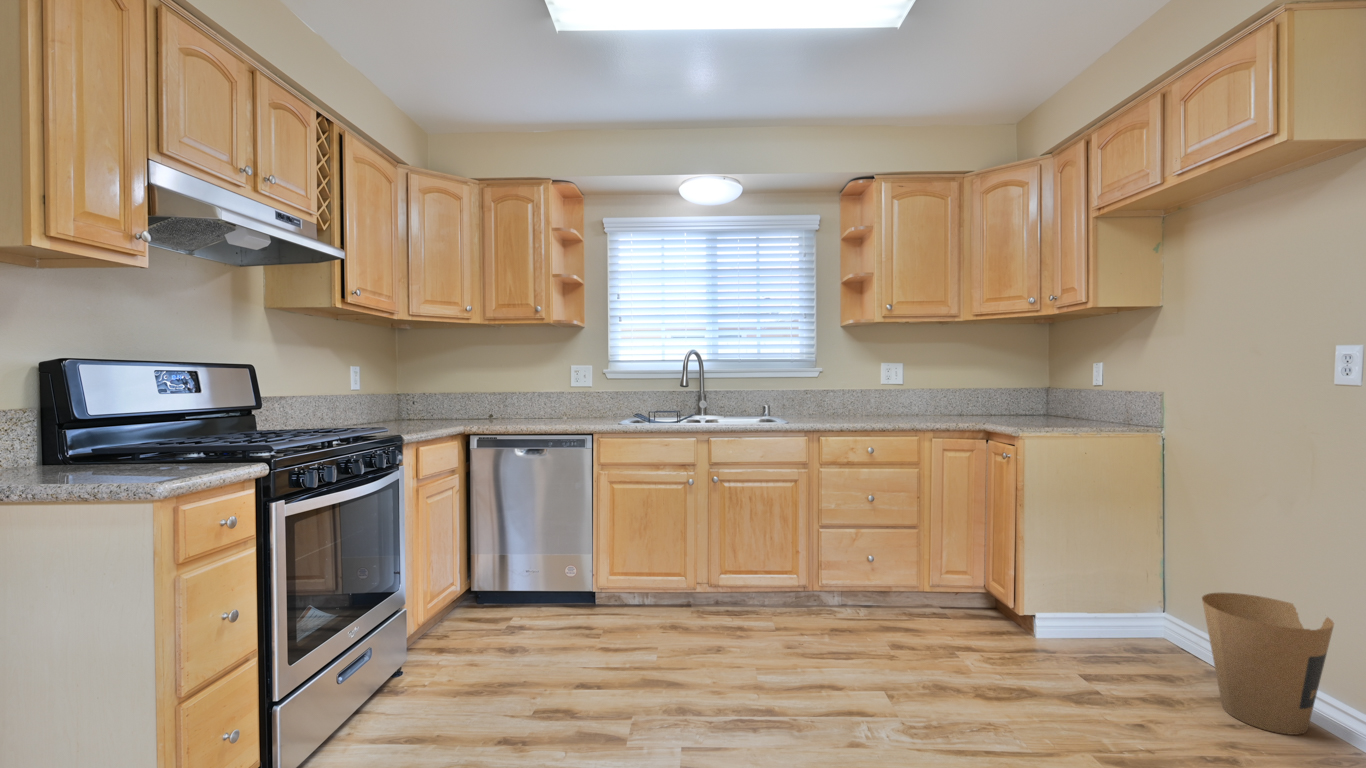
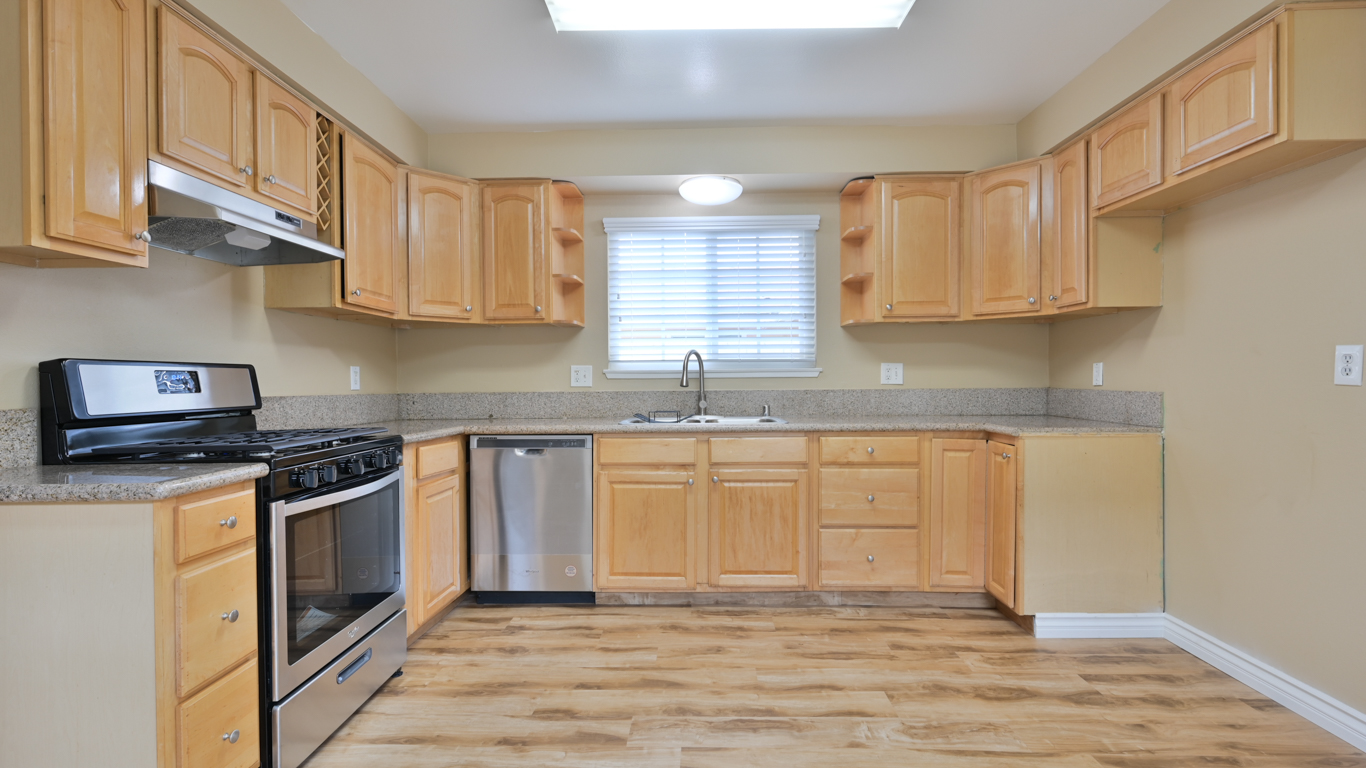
- trash can (1263, 663)
